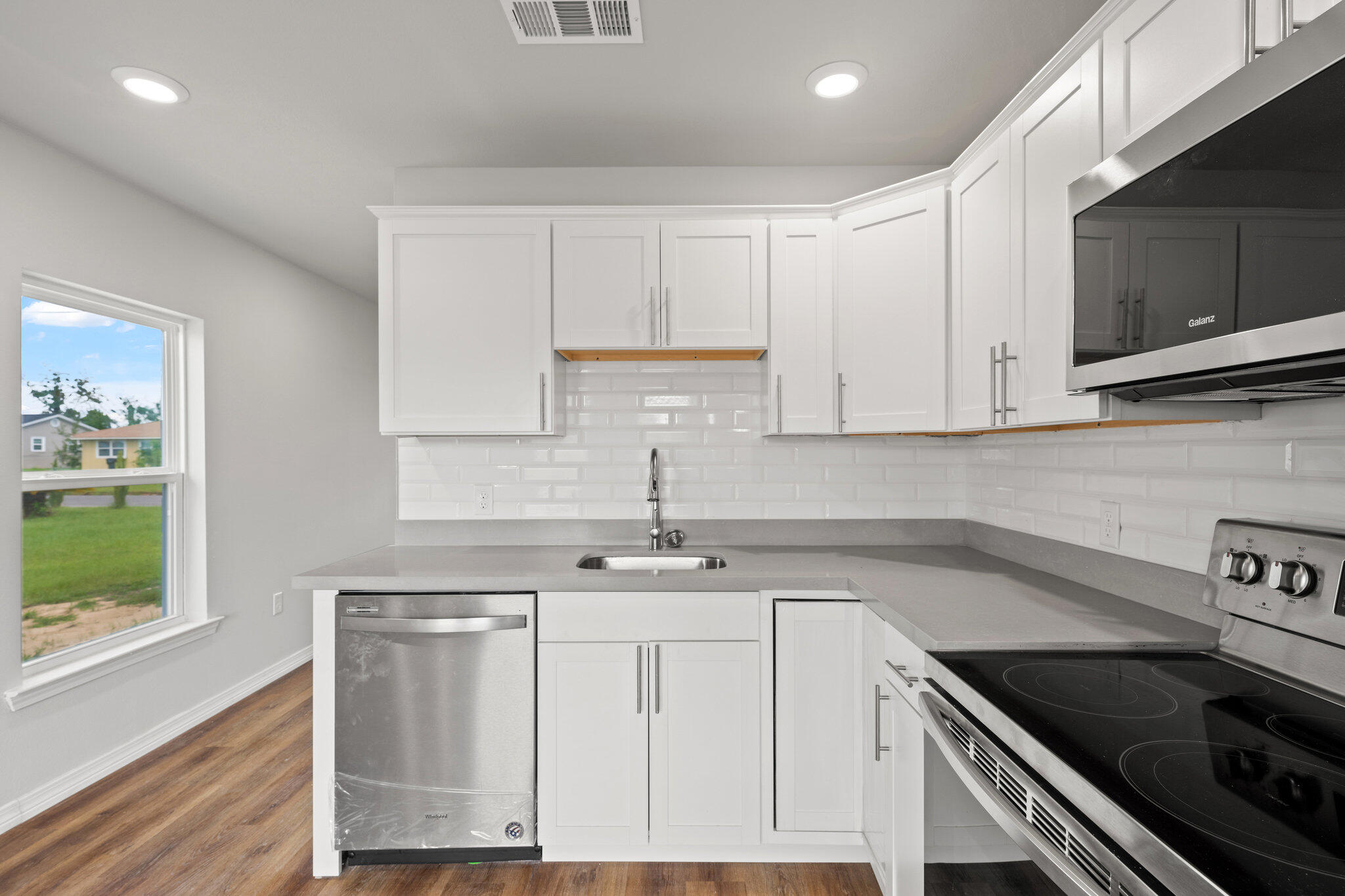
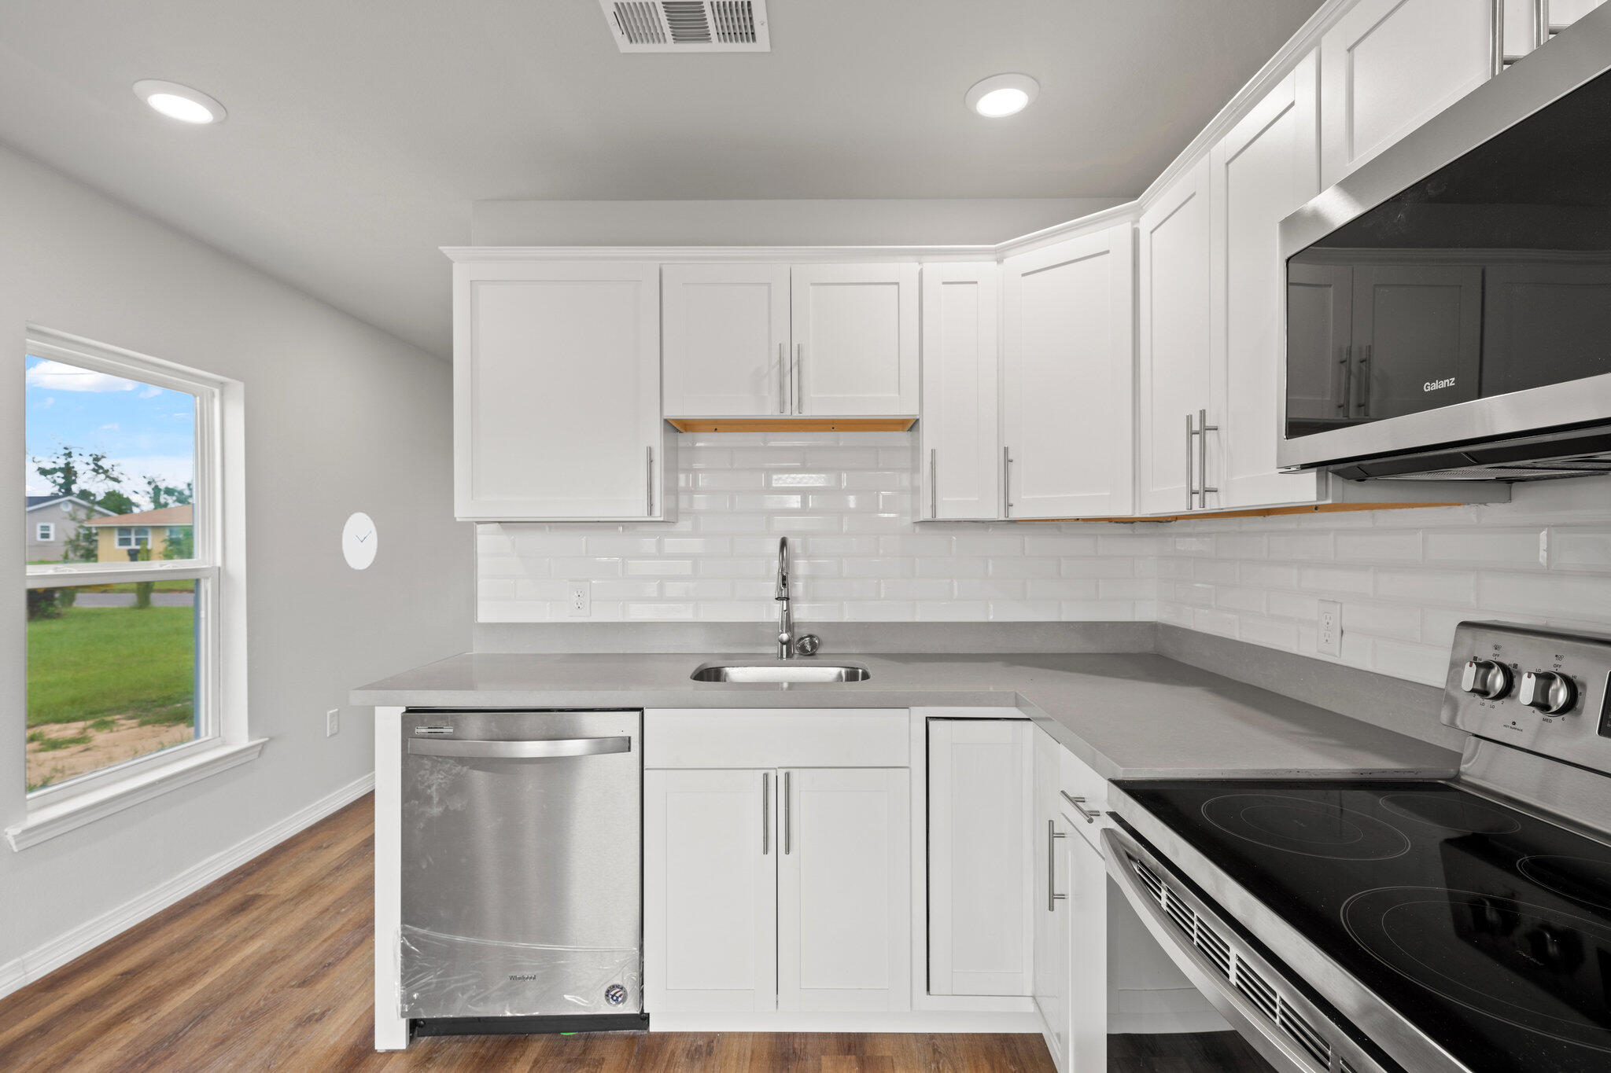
+ wall clock (361, 541)
